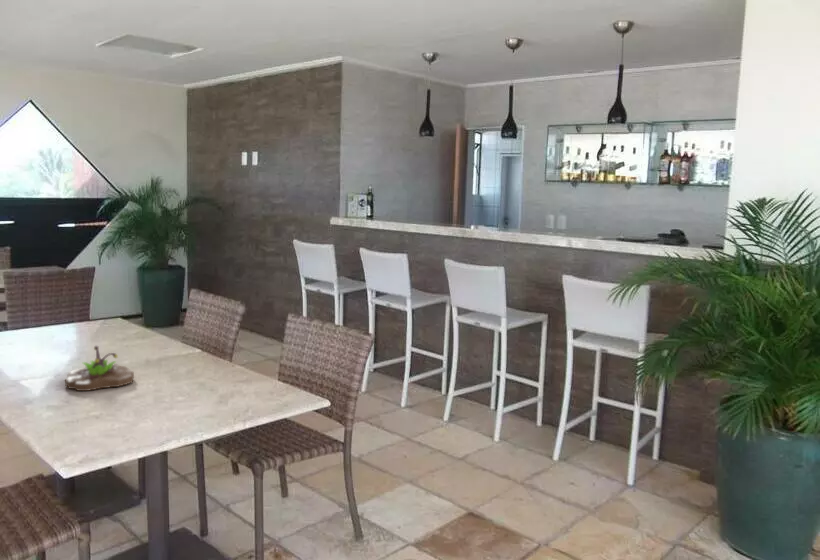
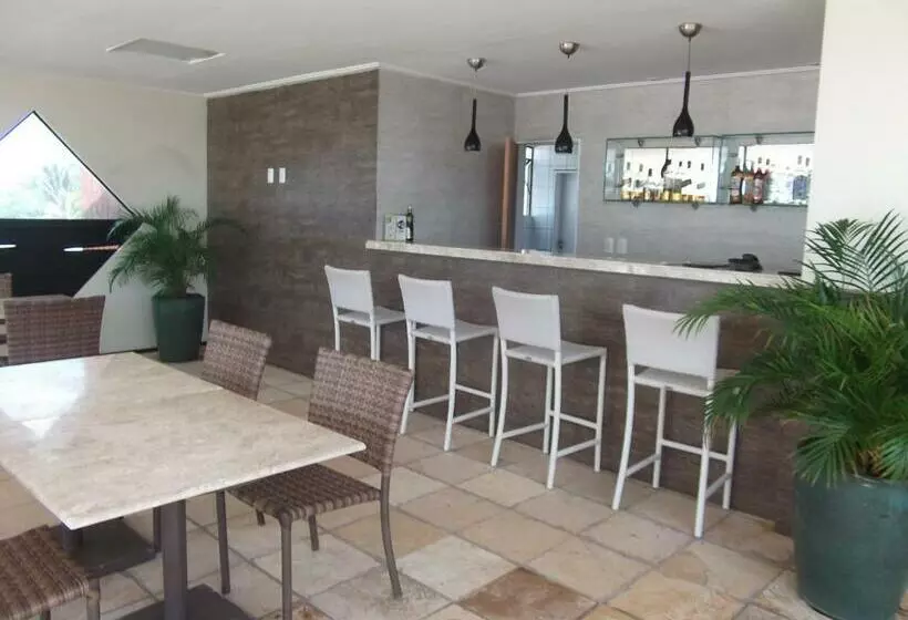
- succulent planter (98, 363)
